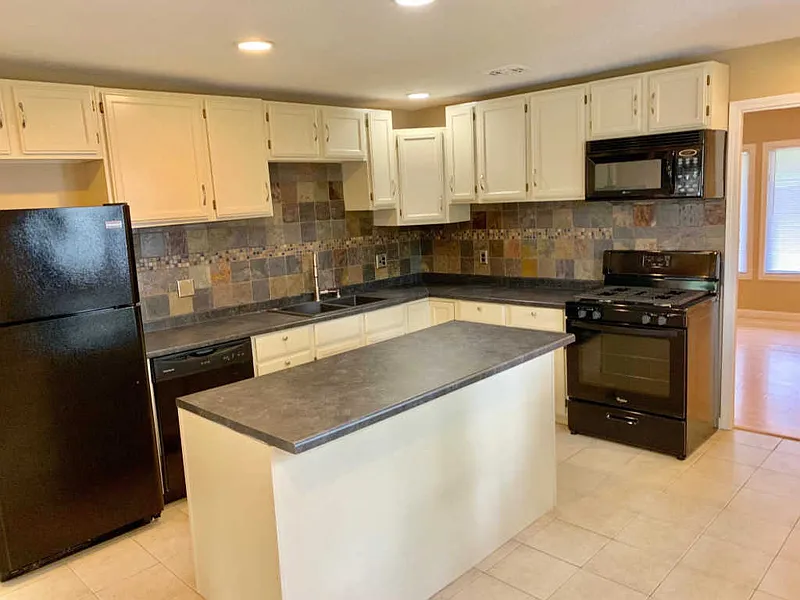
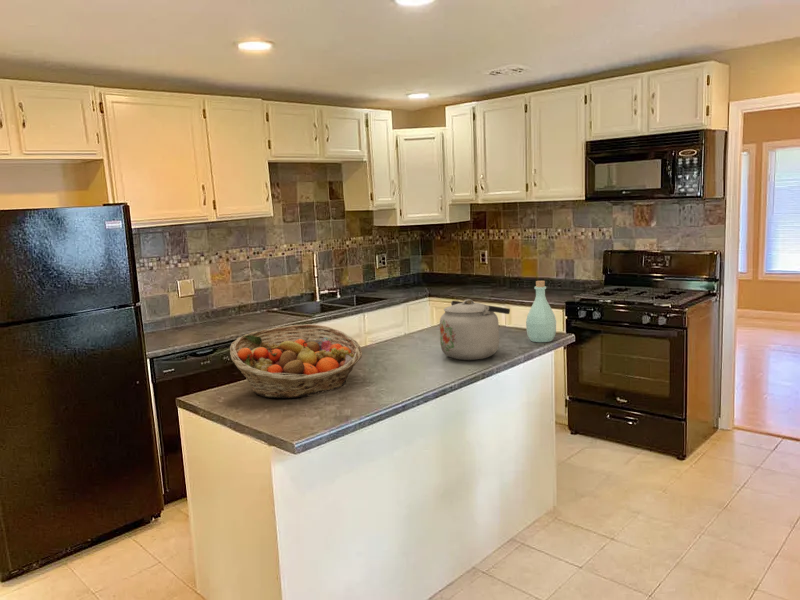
+ kettle (466, 326)
+ fruit basket (297, 359)
+ bottle (540, 310)
